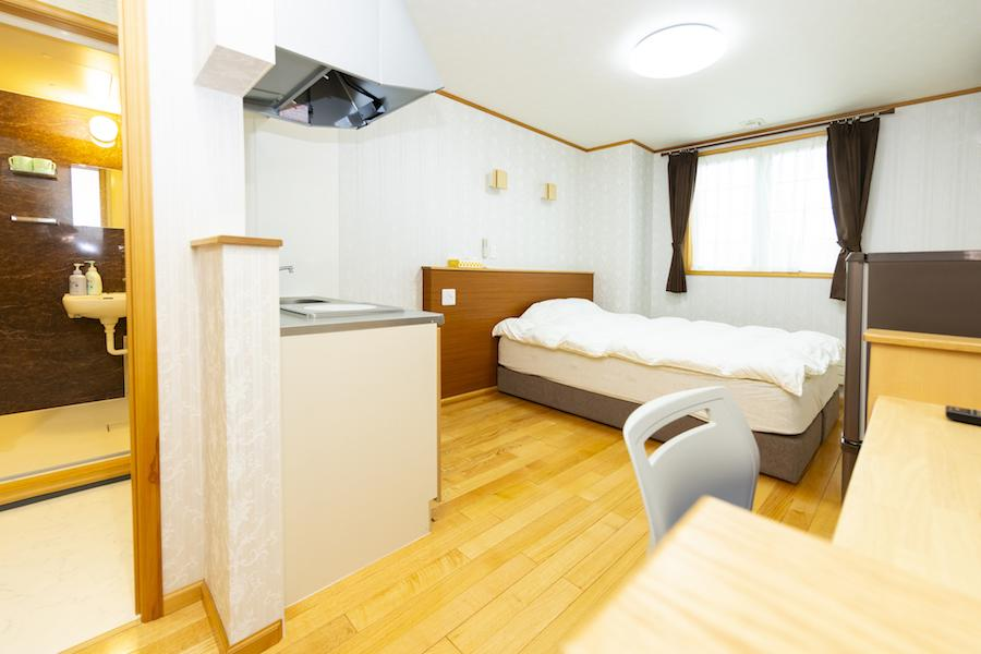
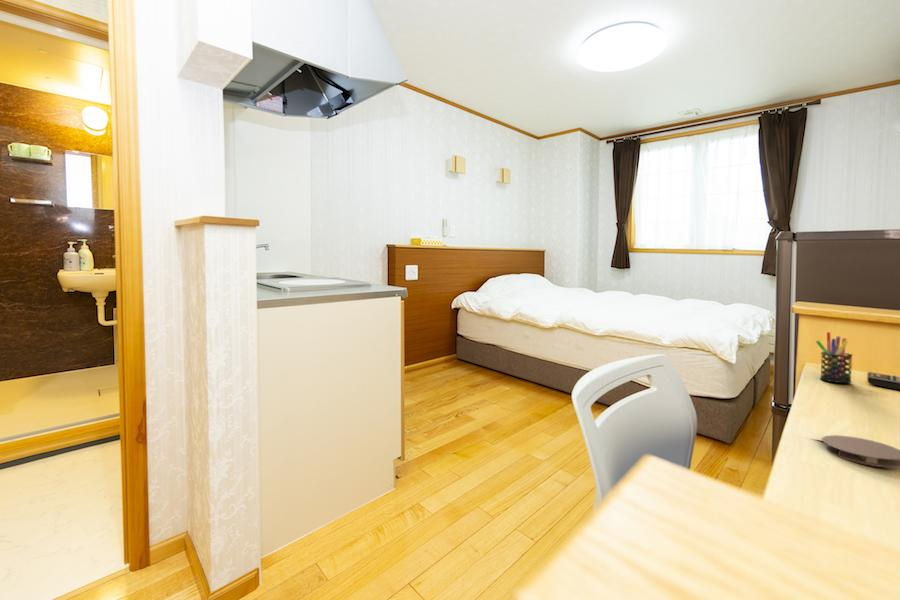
+ pen holder (832, 356)
+ coaster (861, 450)
